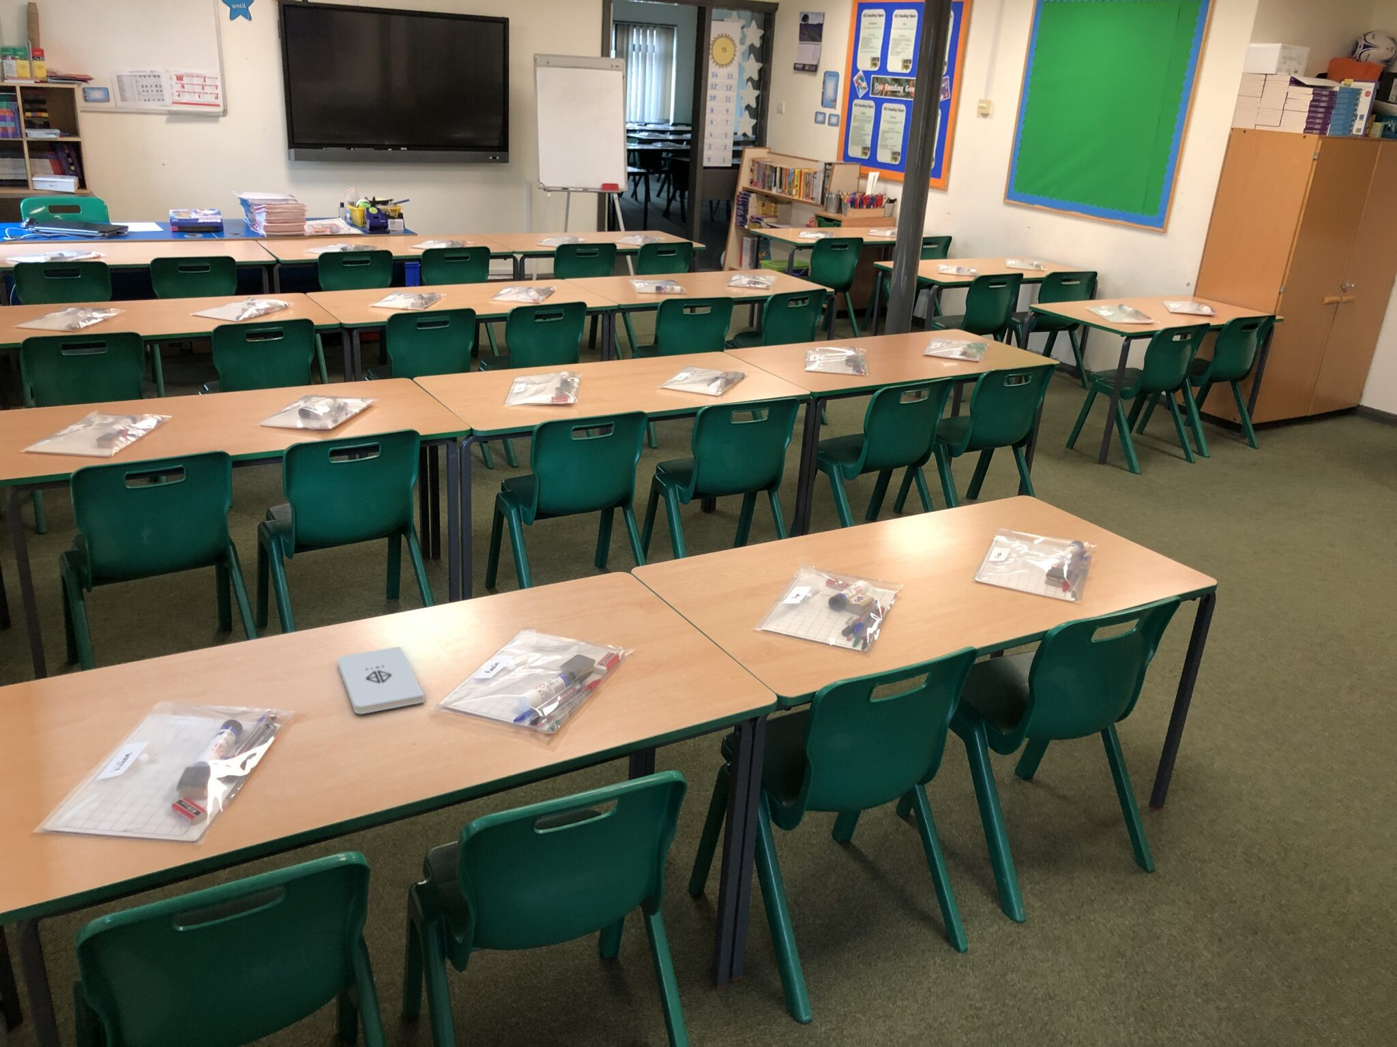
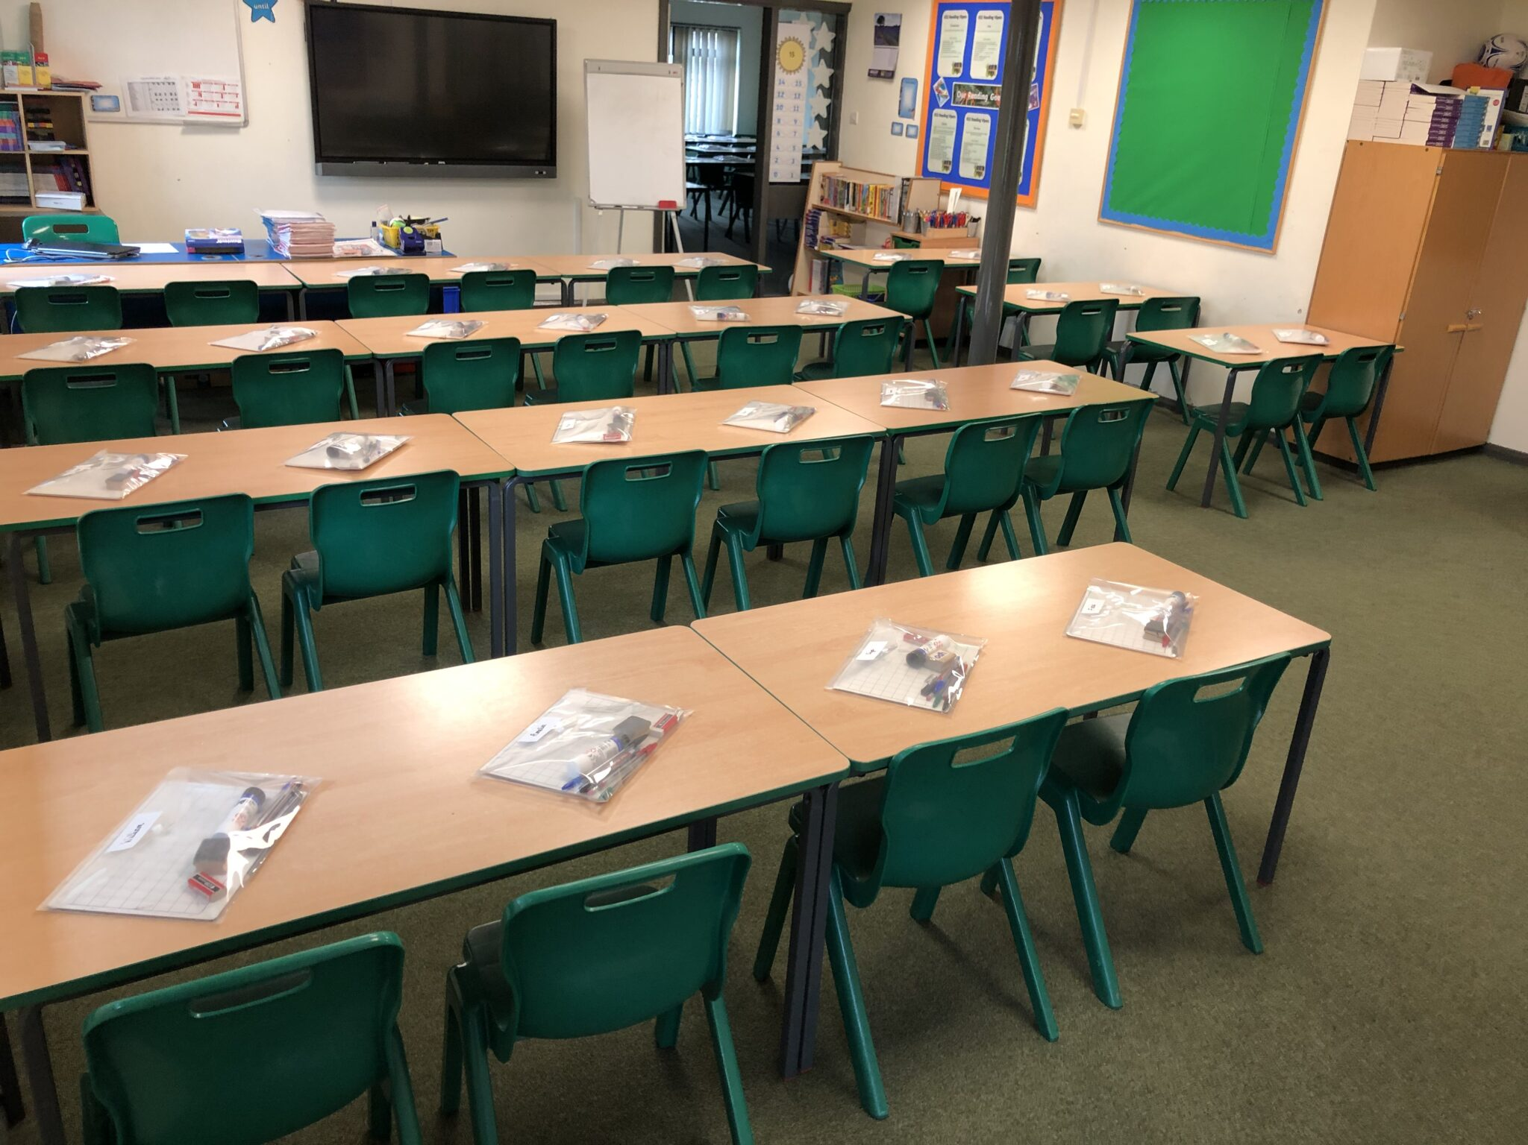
- notepad (378, 679)
